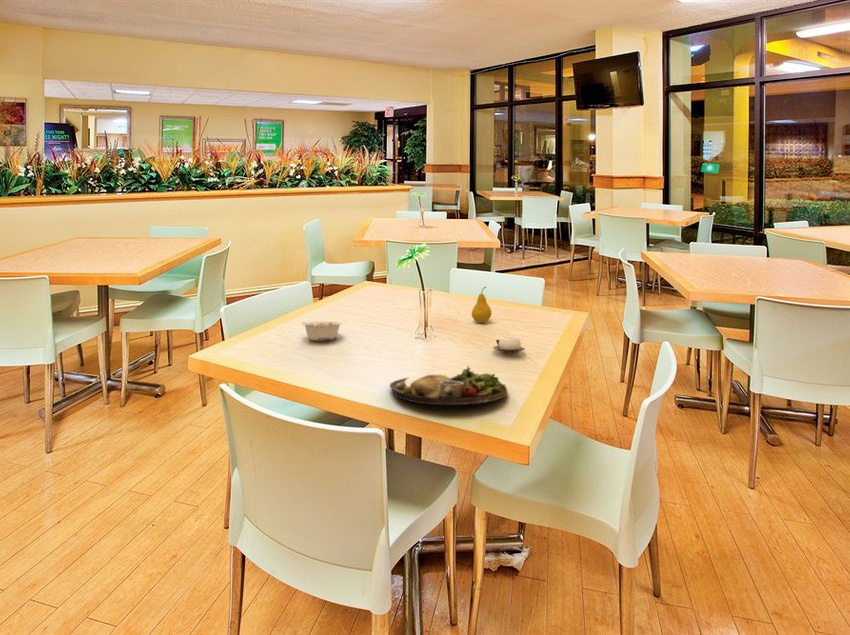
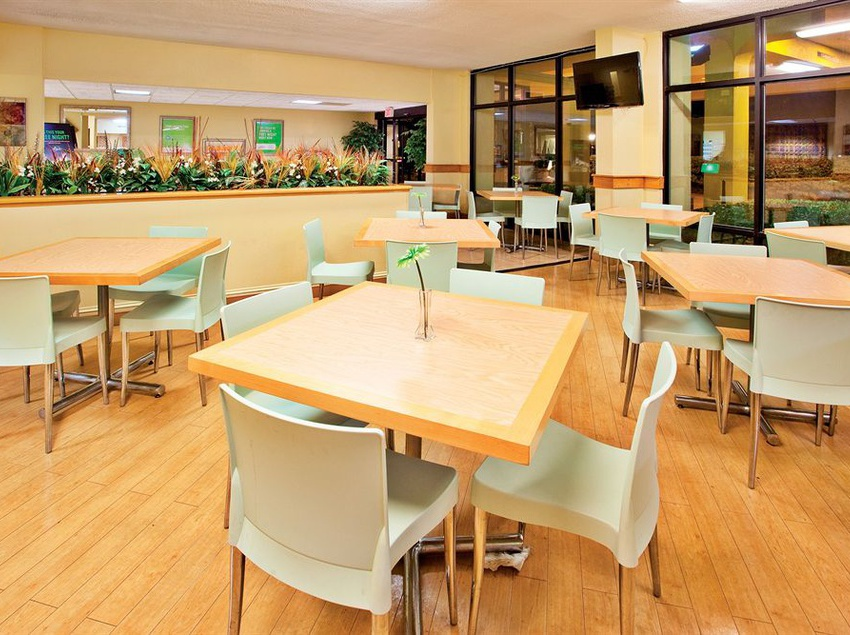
- legume (322, 329)
- dinner plate (448, 379)
- fruit (481, 304)
- cup (509, 345)
